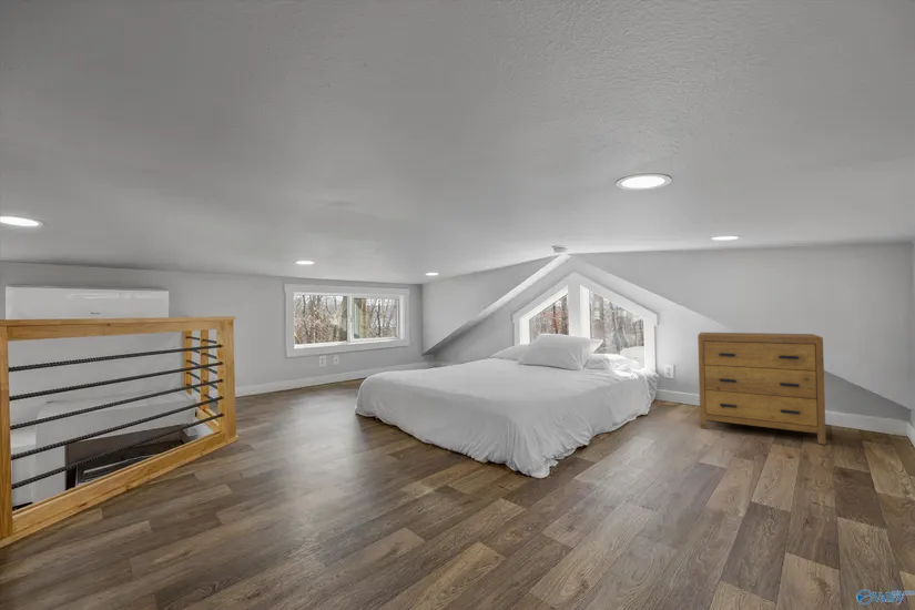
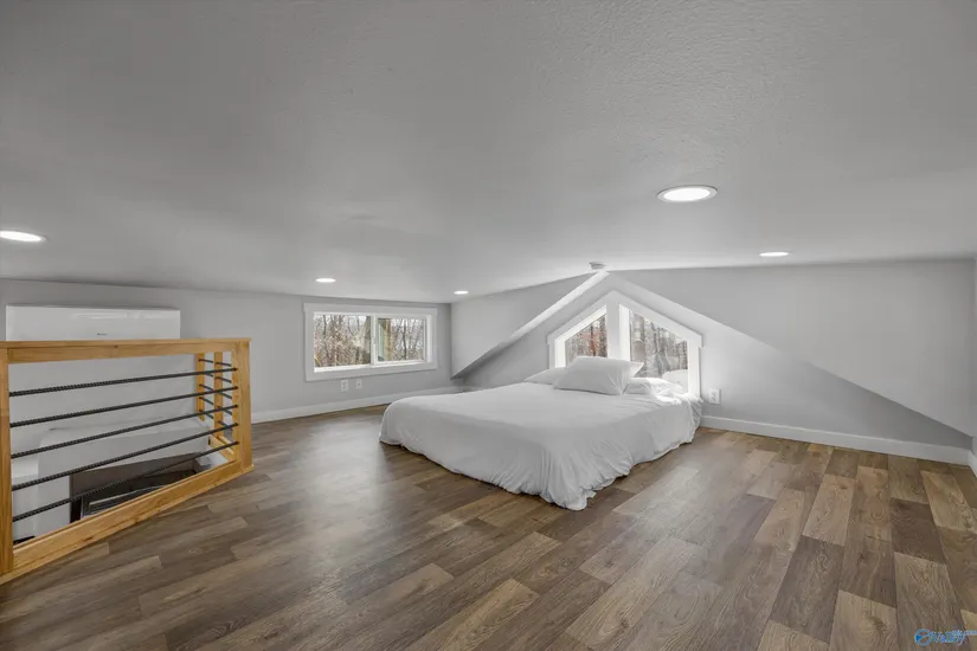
- dresser (755, 382)
